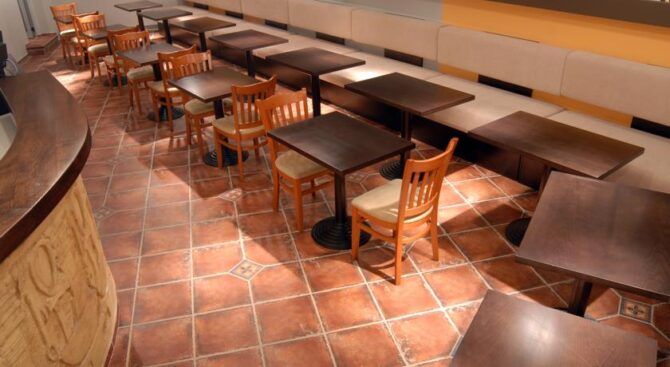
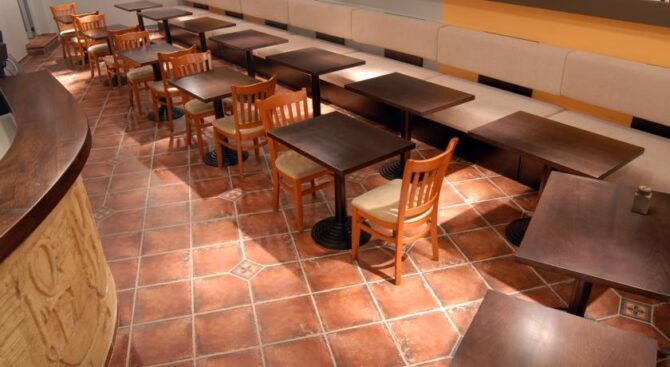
+ salt shaker (642, 199)
